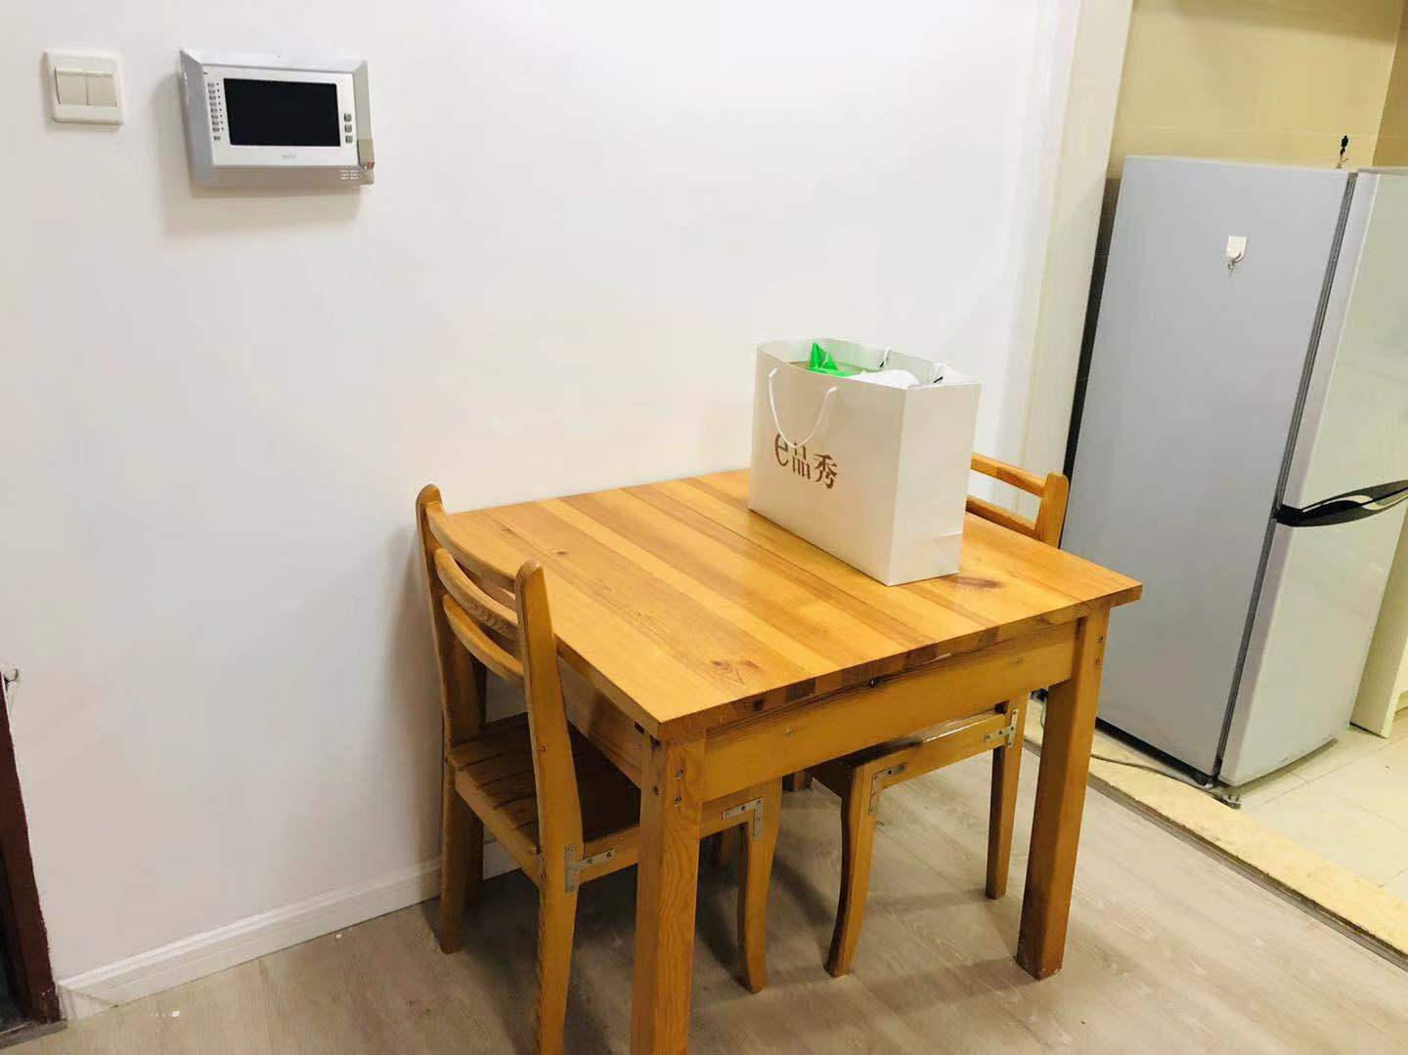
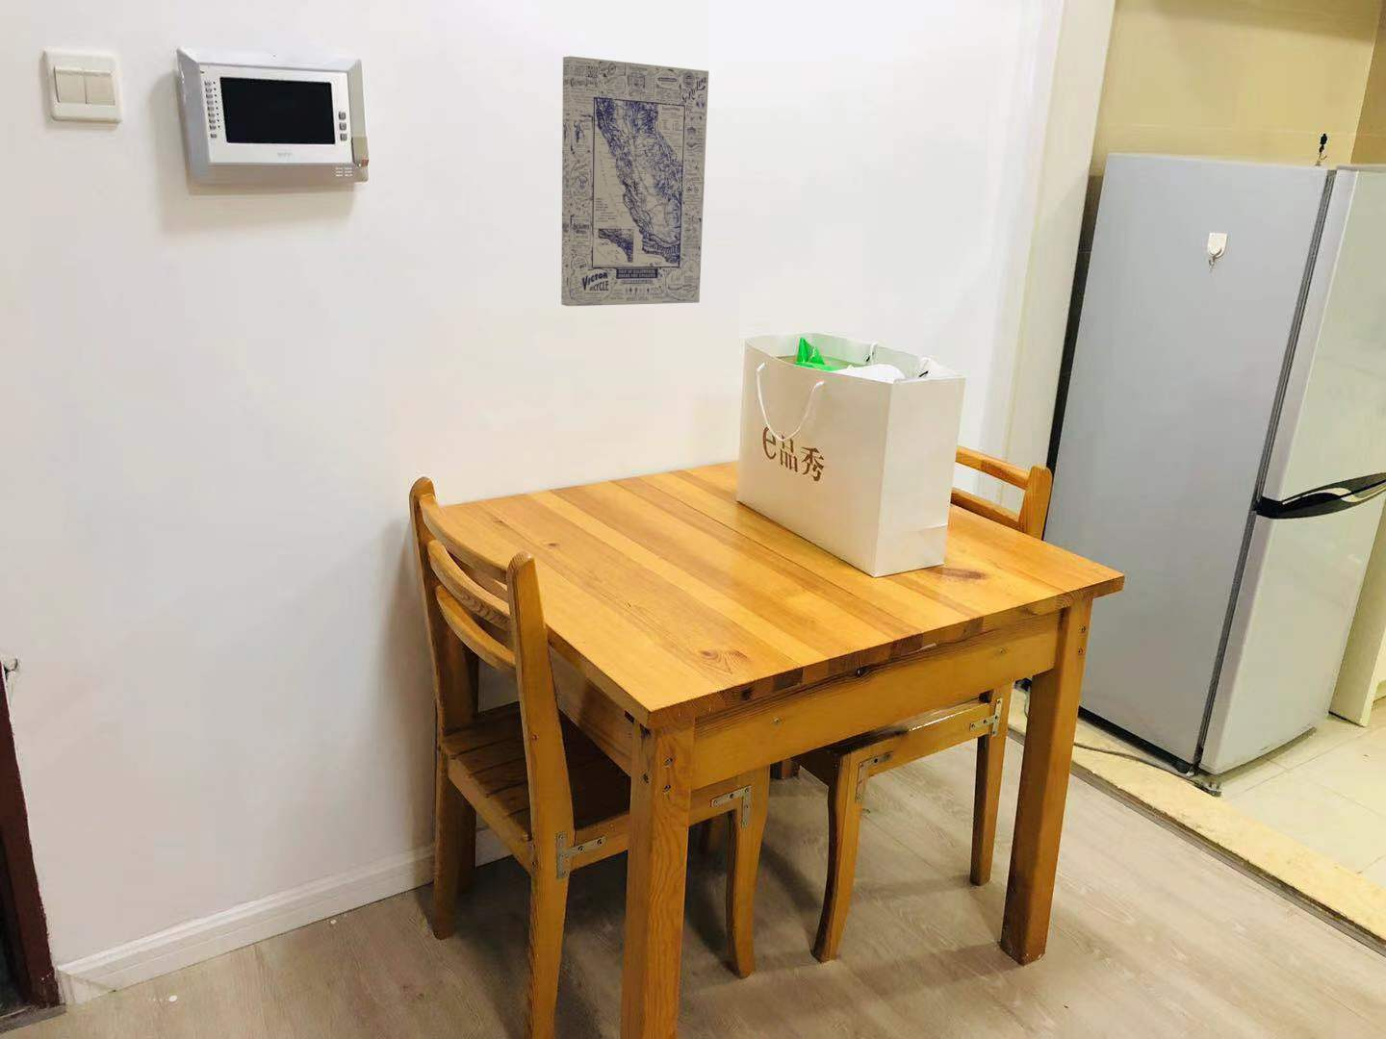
+ wall art (635, 187)
